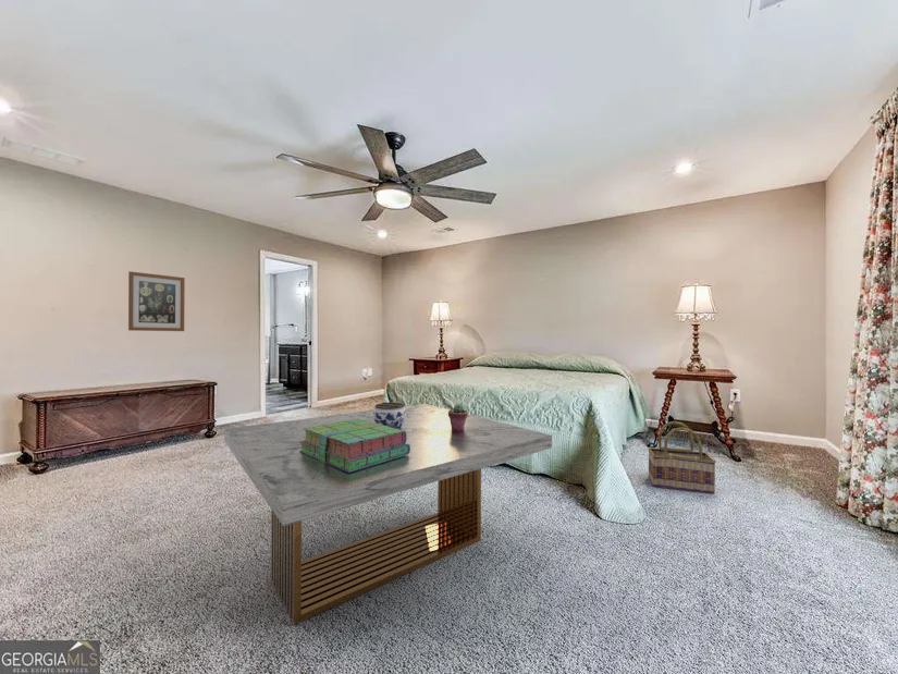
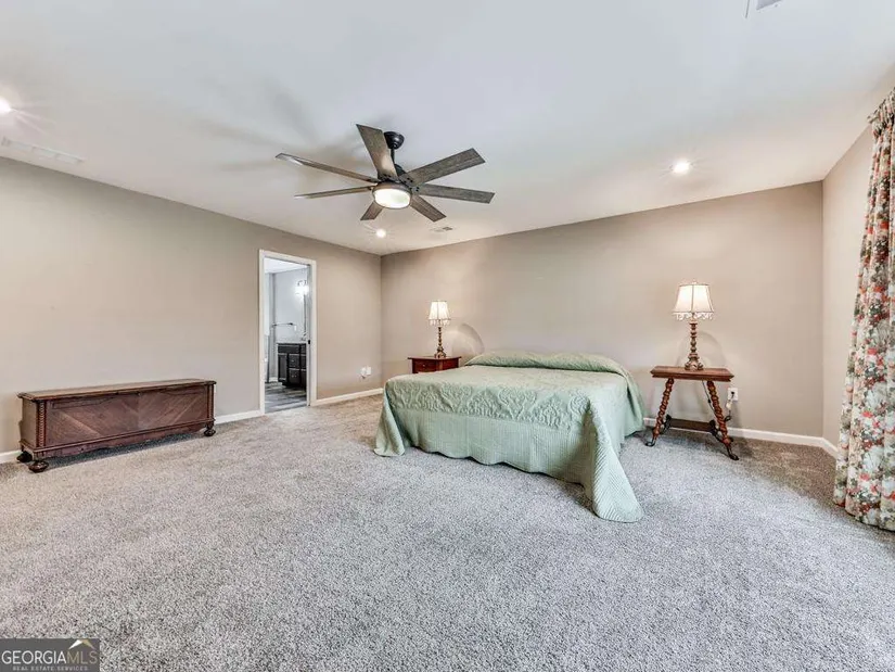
- potted succulent (457, 416)
- coffee table (383, 494)
- basket (679, 454)
- jar (390, 415)
- stack of books (354, 440)
- wall art (158, 303)
